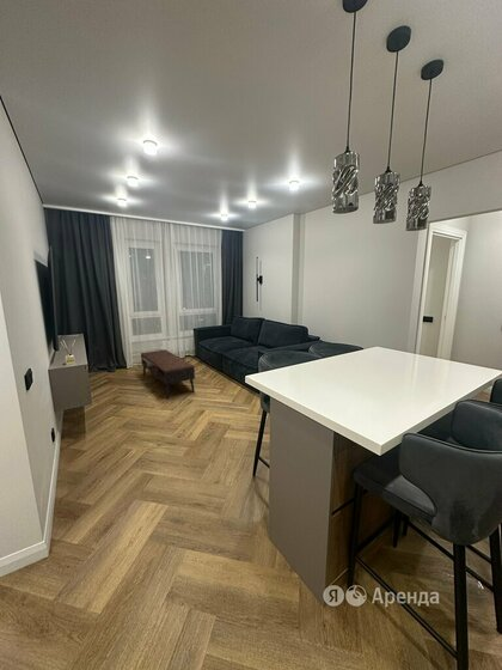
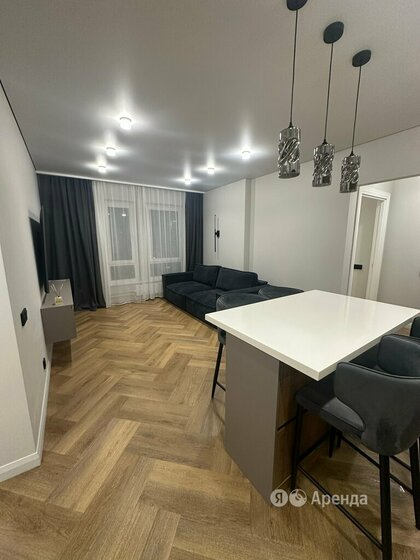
- coffee table (165, 371)
